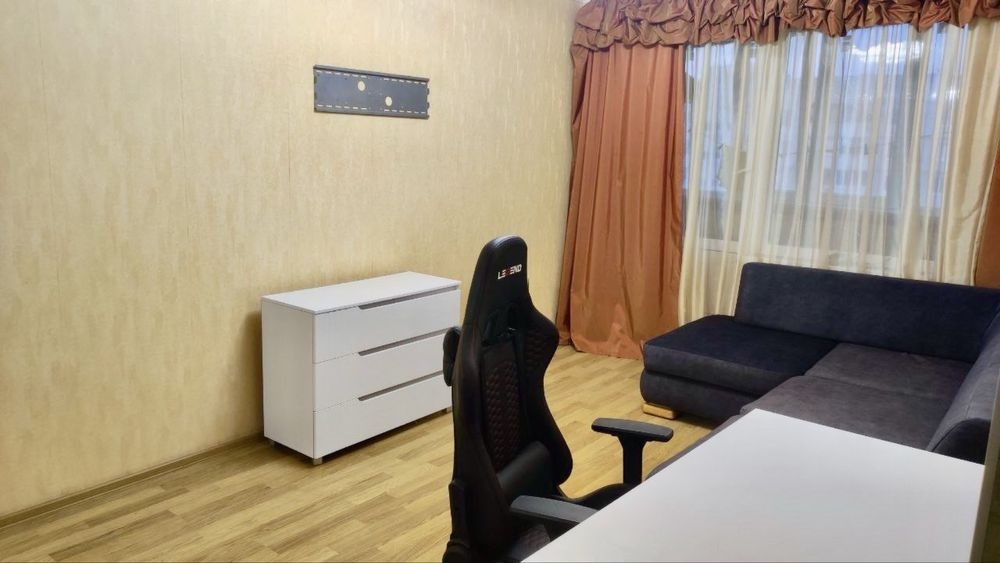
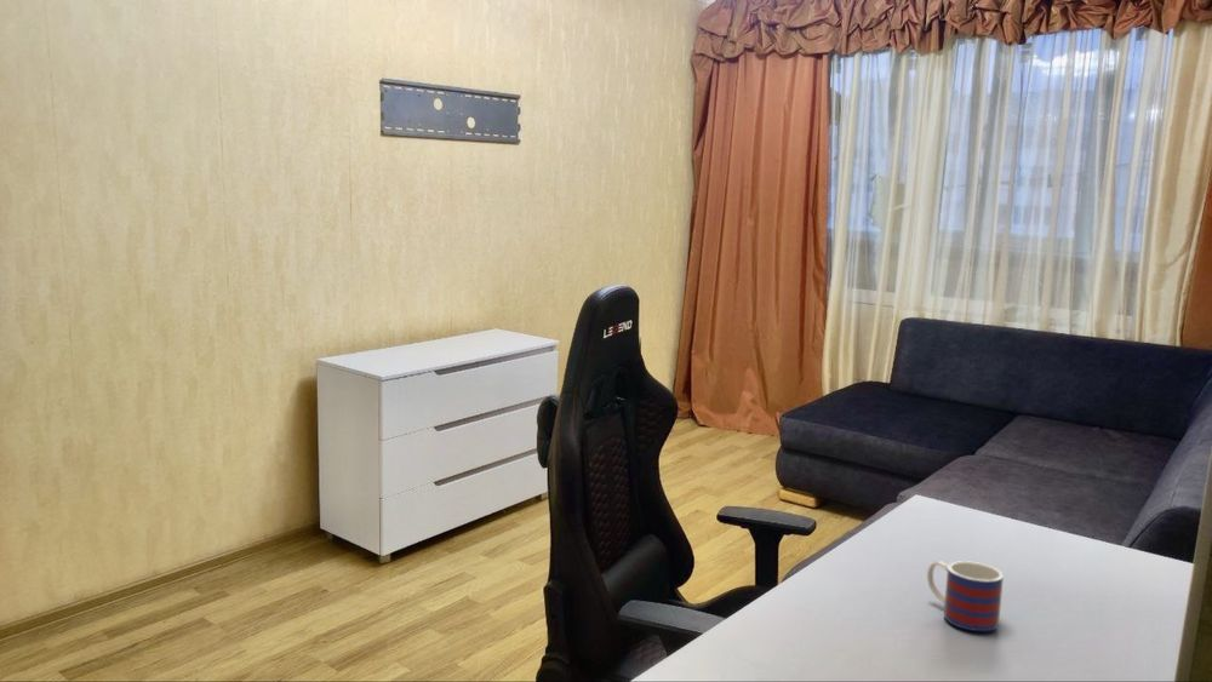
+ mug (961, 591)
